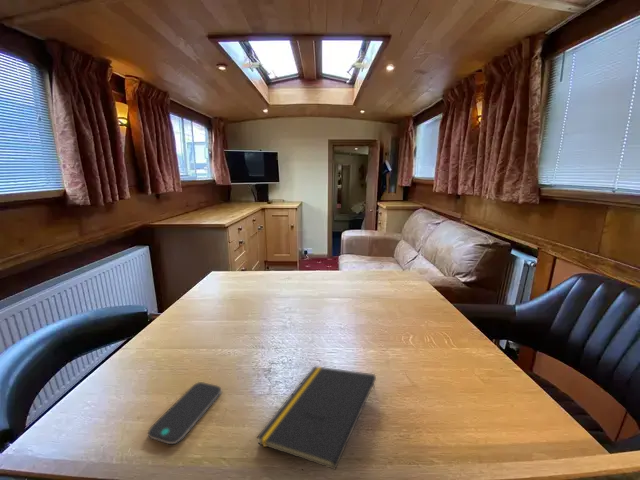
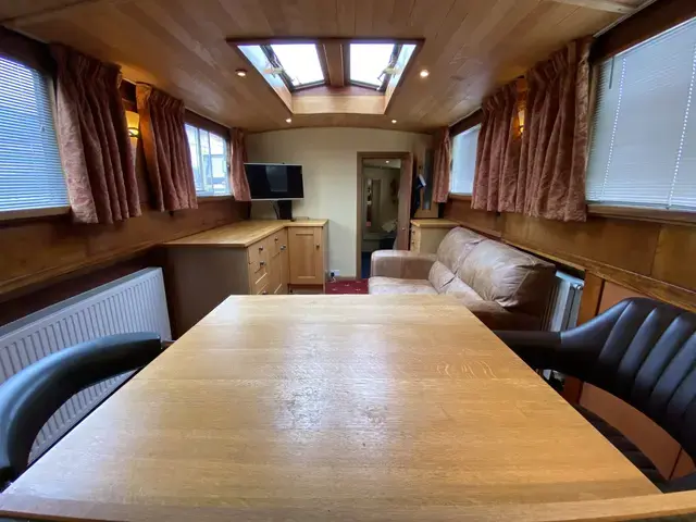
- smartphone (188, 409)
- notepad (322, 405)
